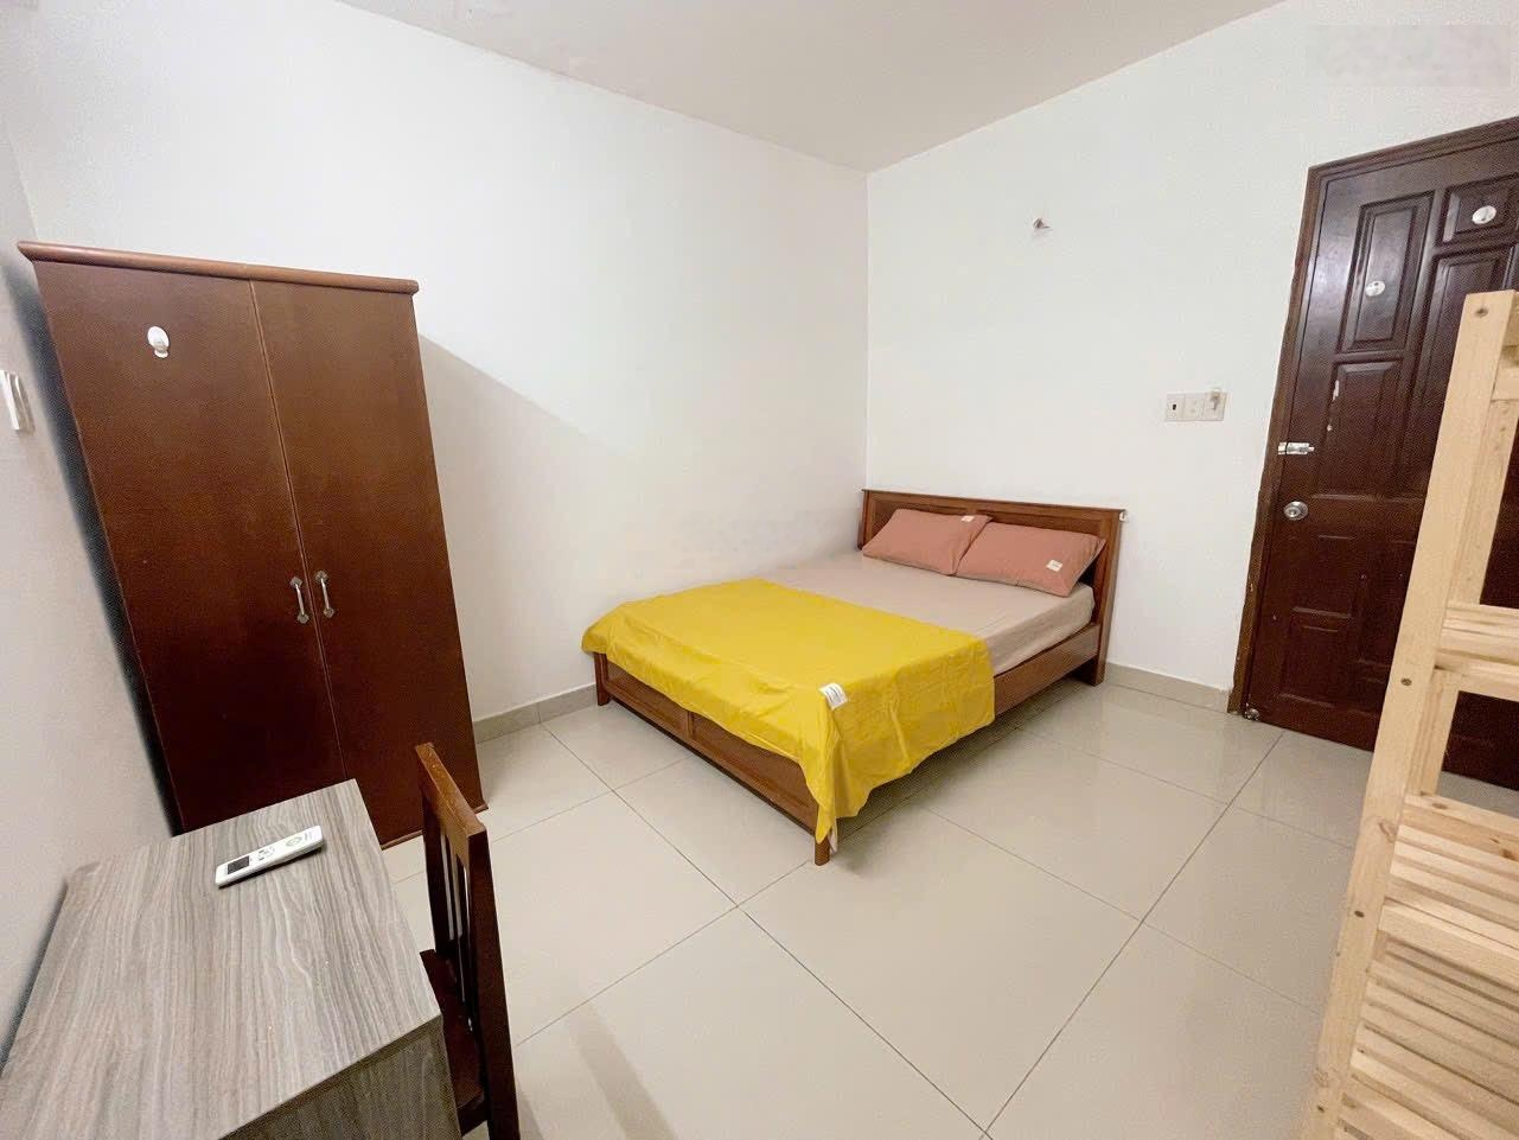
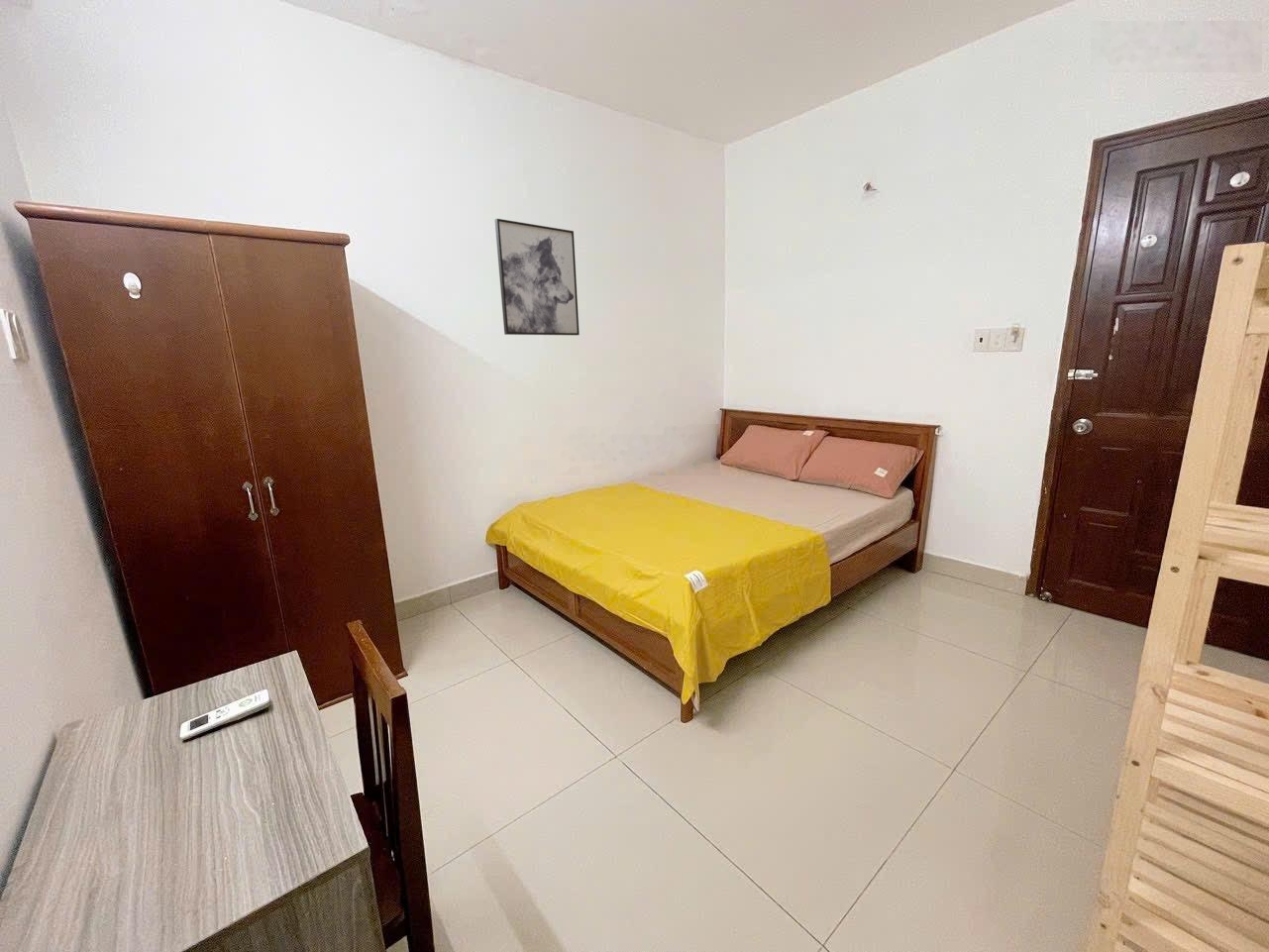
+ wall art (540, 281)
